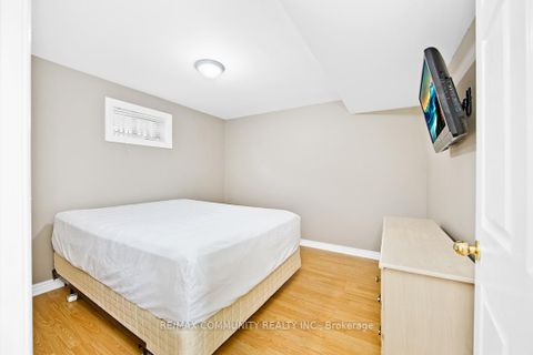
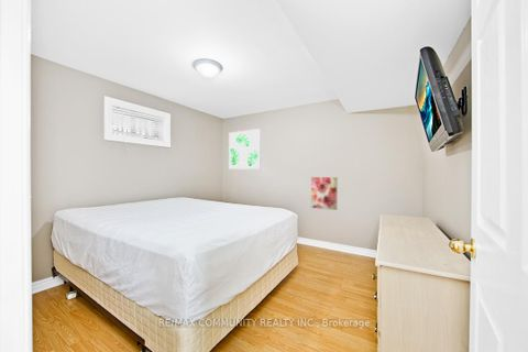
+ wall art (323, 193)
+ wall art (243, 150)
